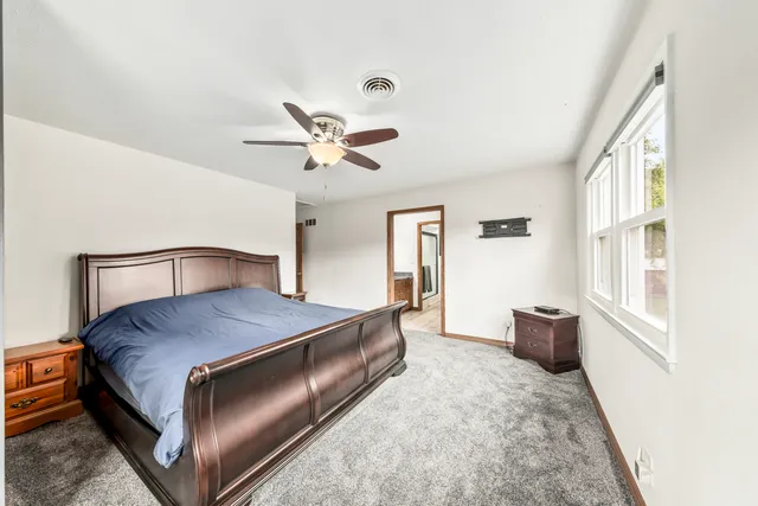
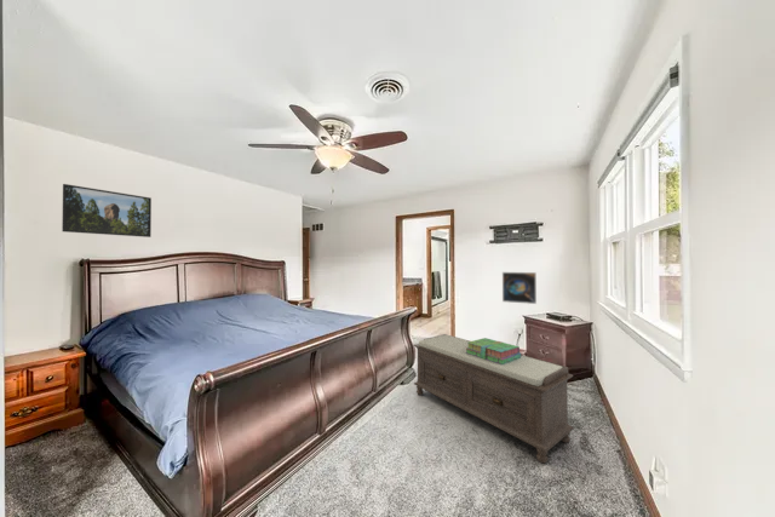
+ stack of books (492, 349)
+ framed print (110, 213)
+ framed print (518, 287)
+ bench (481, 383)
